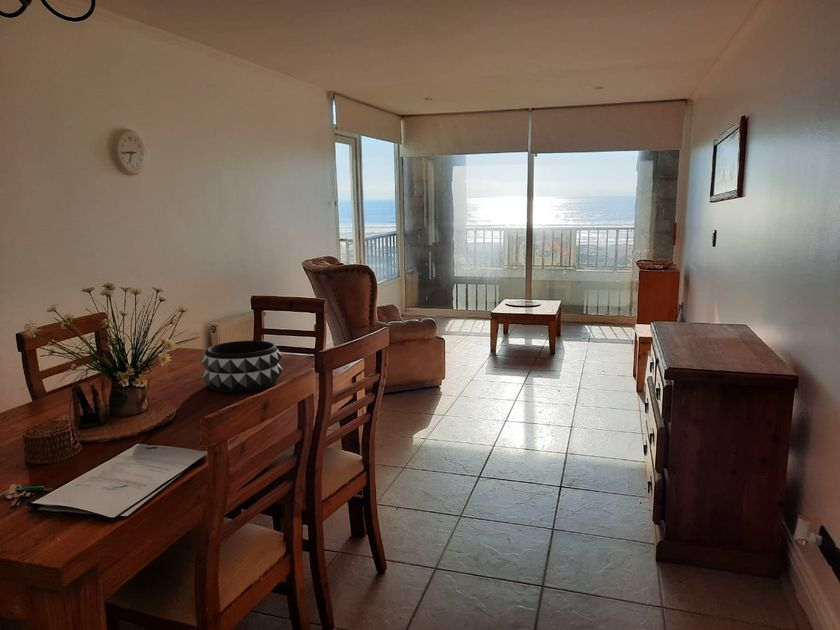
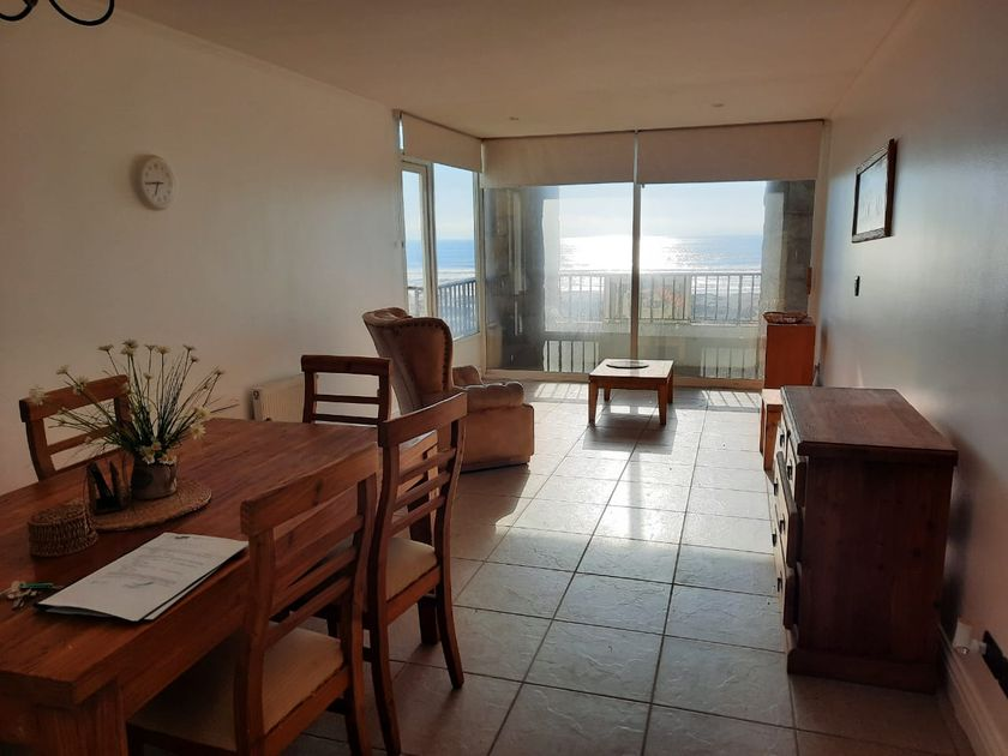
- decorative bowl (242, 365)
